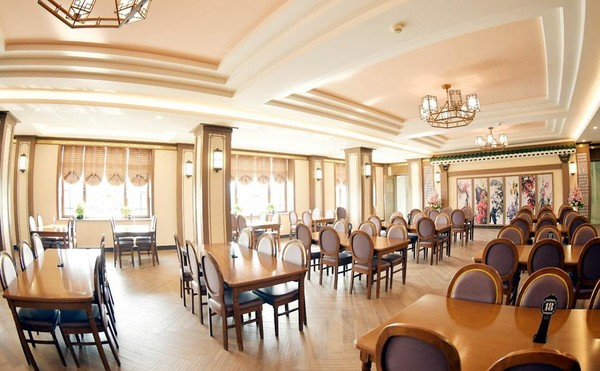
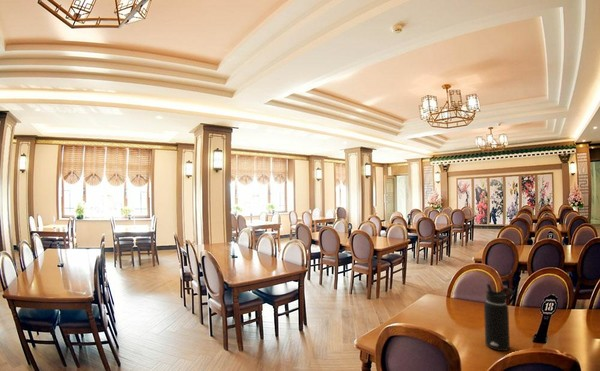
+ water bottle (499, 315)
